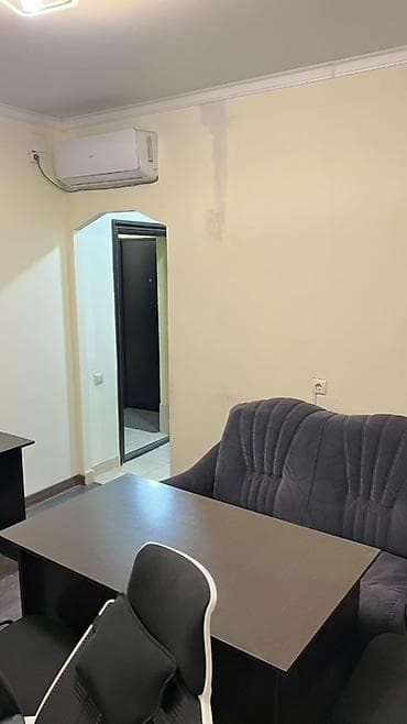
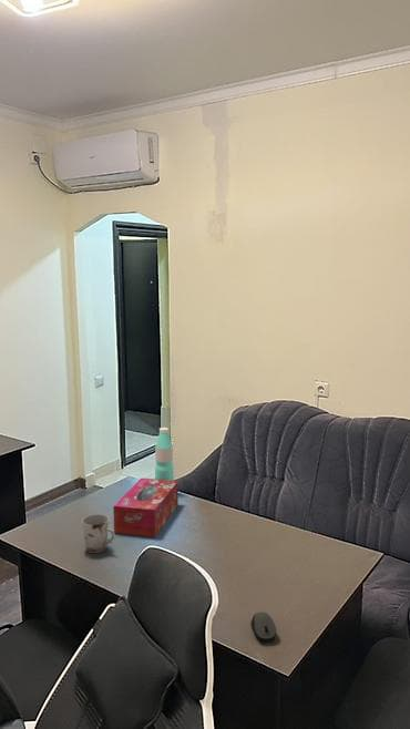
+ tissue box (147, 505)
+ computer mouse (263, 624)
+ water bottle (164, 461)
+ cup (100, 535)
